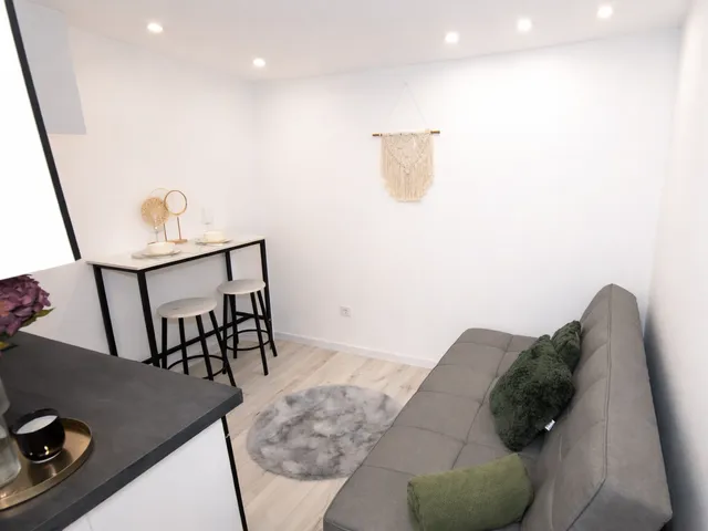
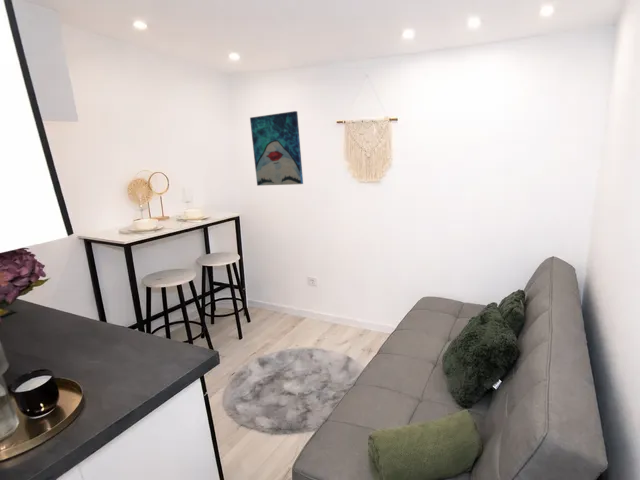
+ wall art (276, 150)
